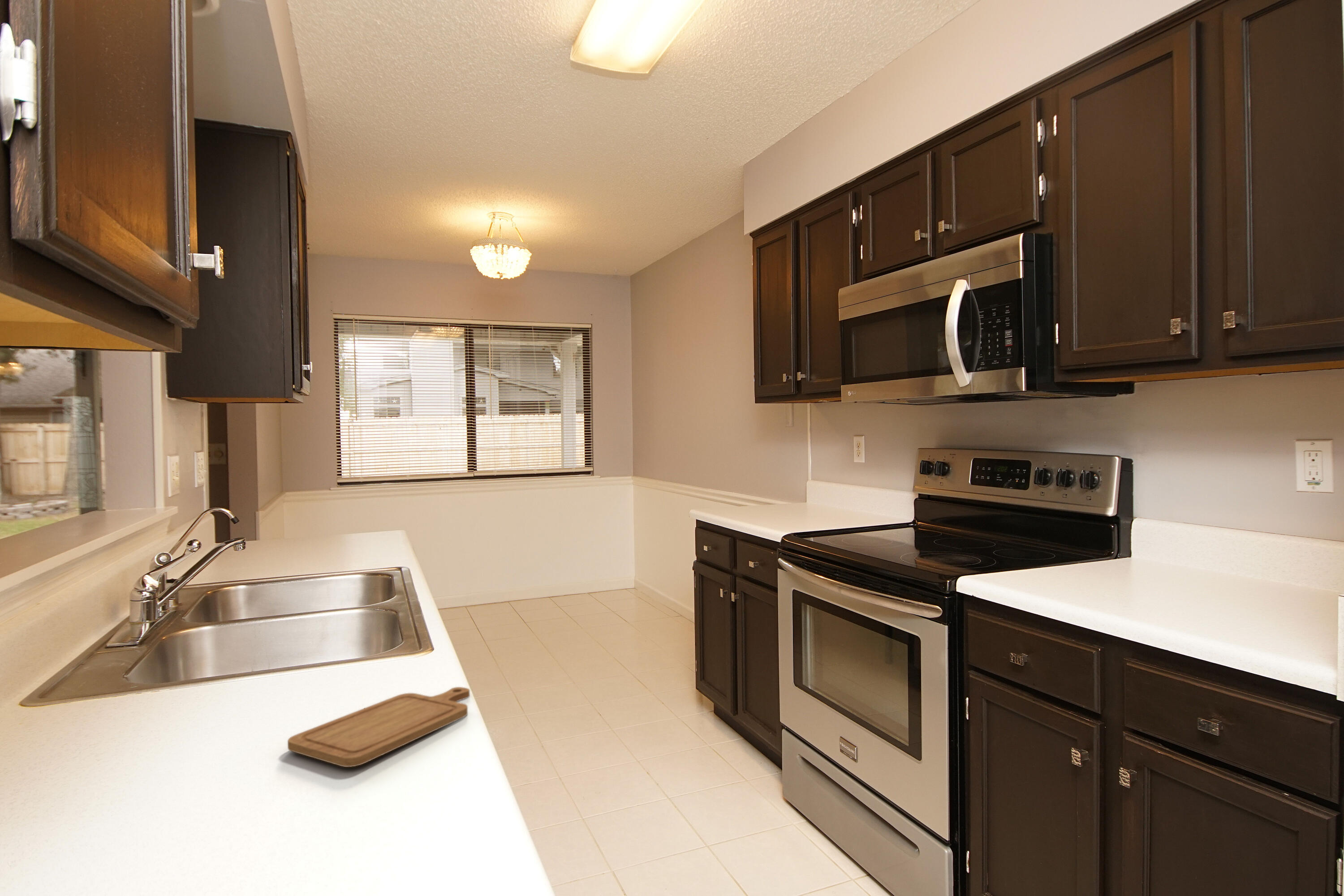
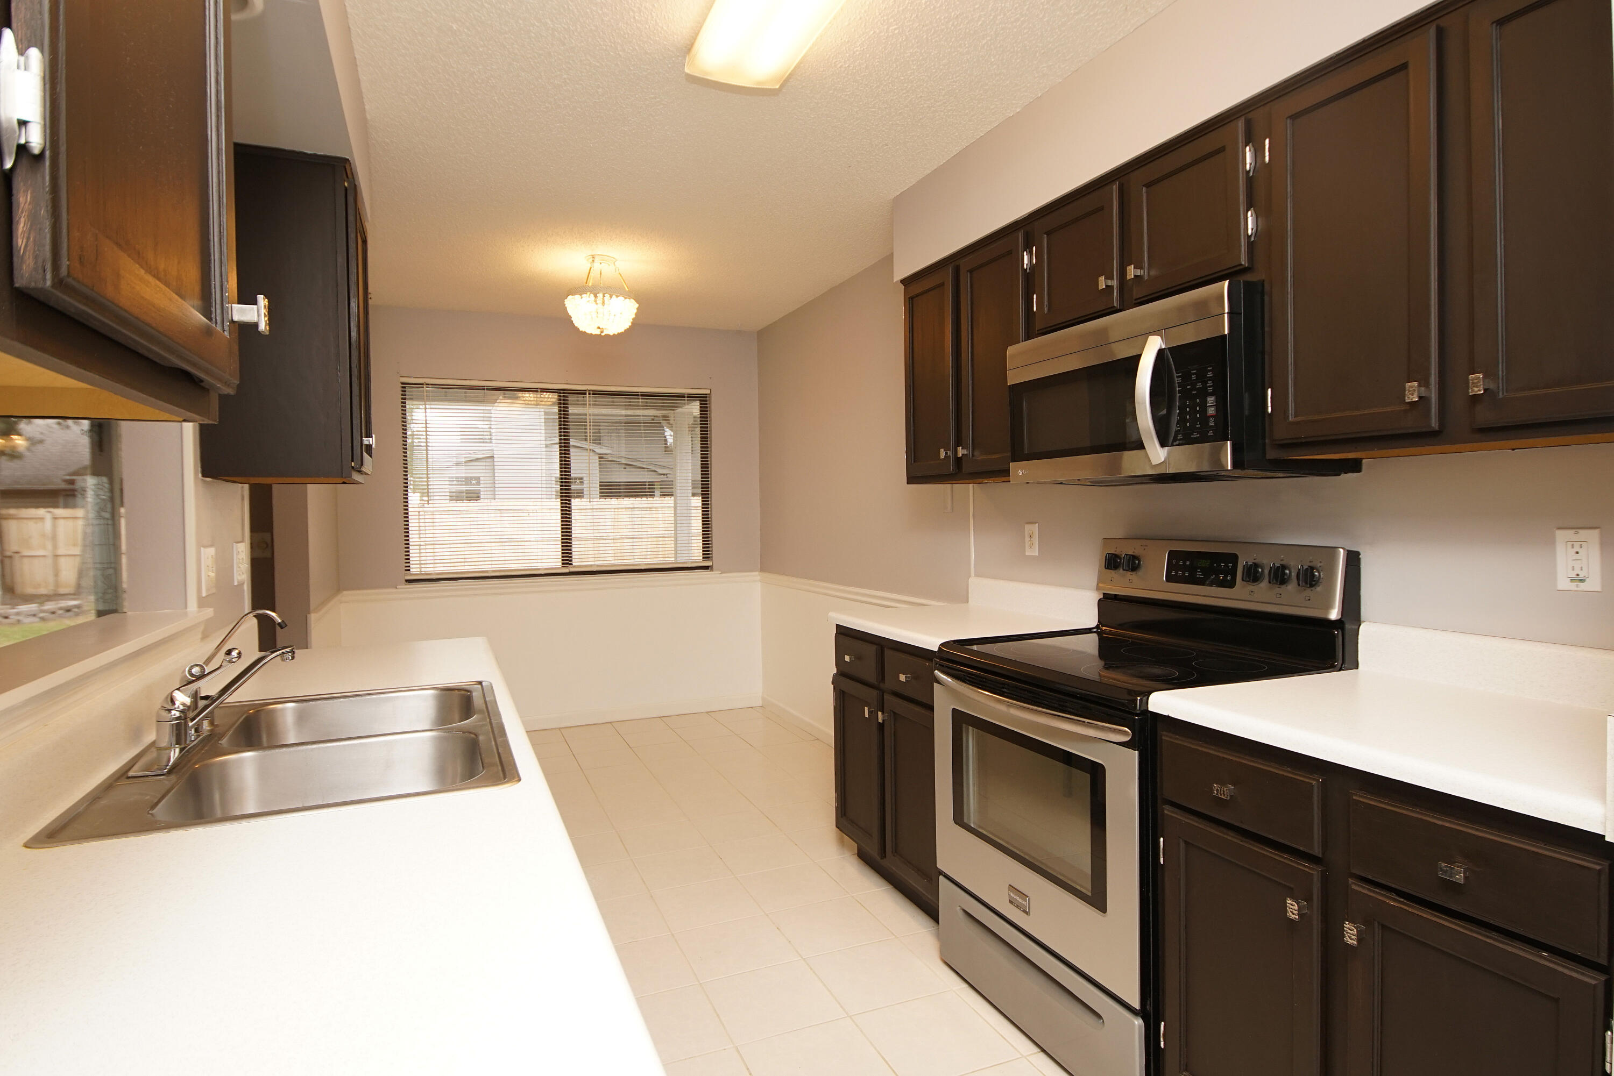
- chopping board (398, 719)
